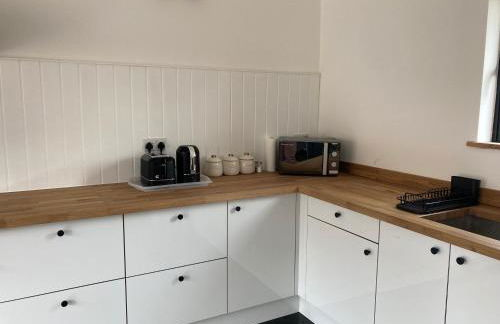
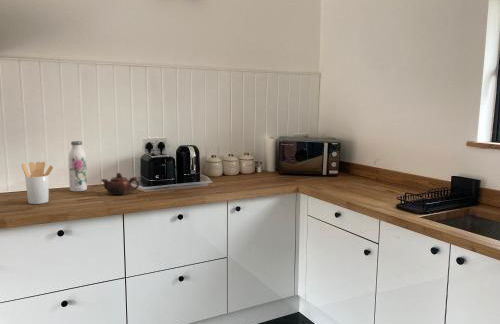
+ teapot (120, 182)
+ water bottle (77, 165)
+ utensil holder (37, 181)
